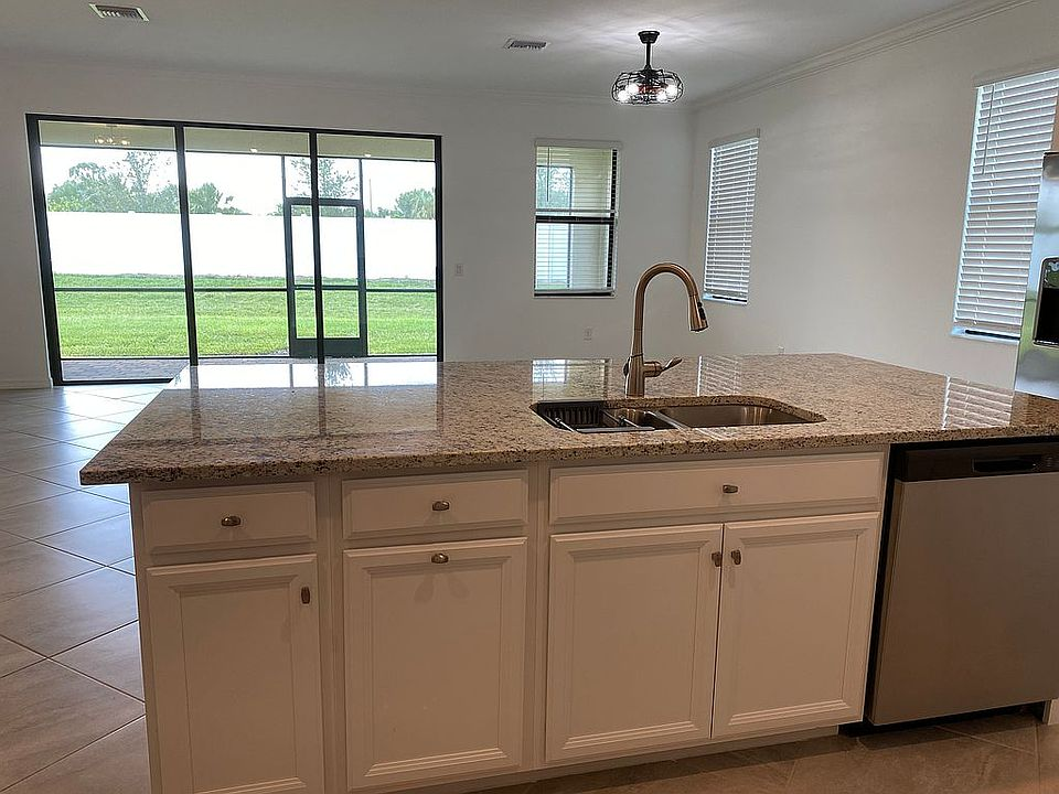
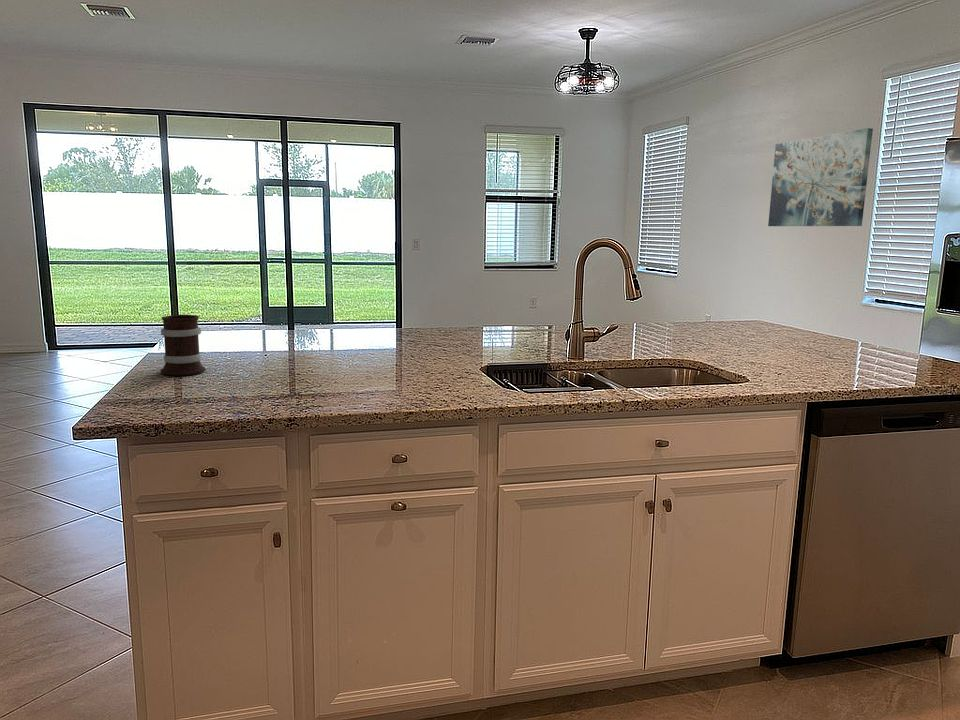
+ wall art (815, 182)
+ mug (184, 343)
